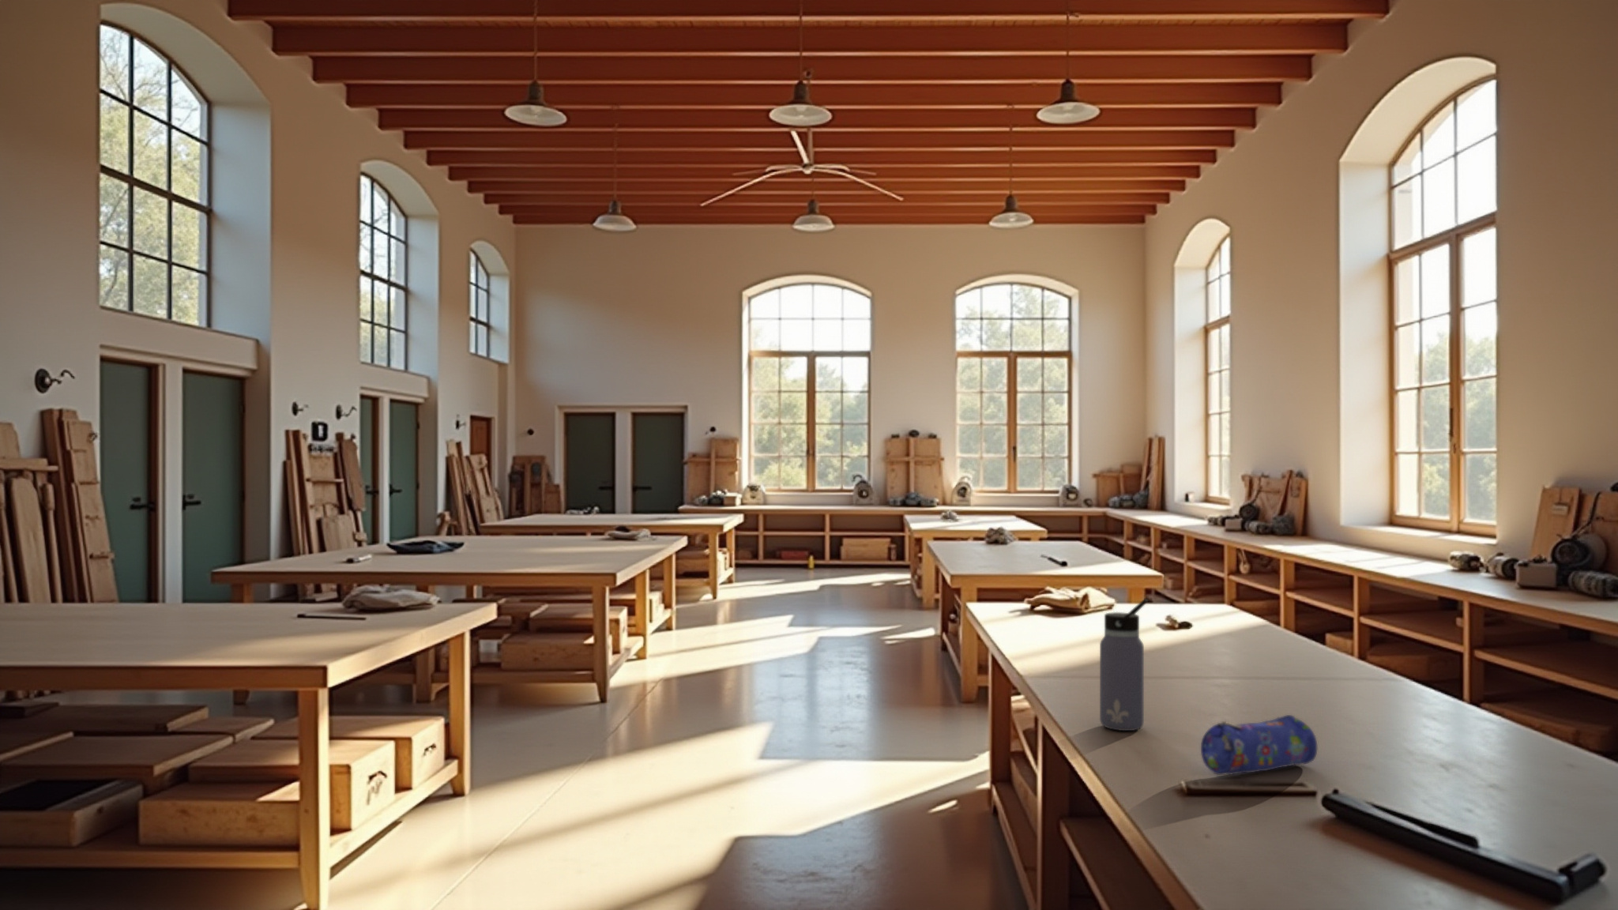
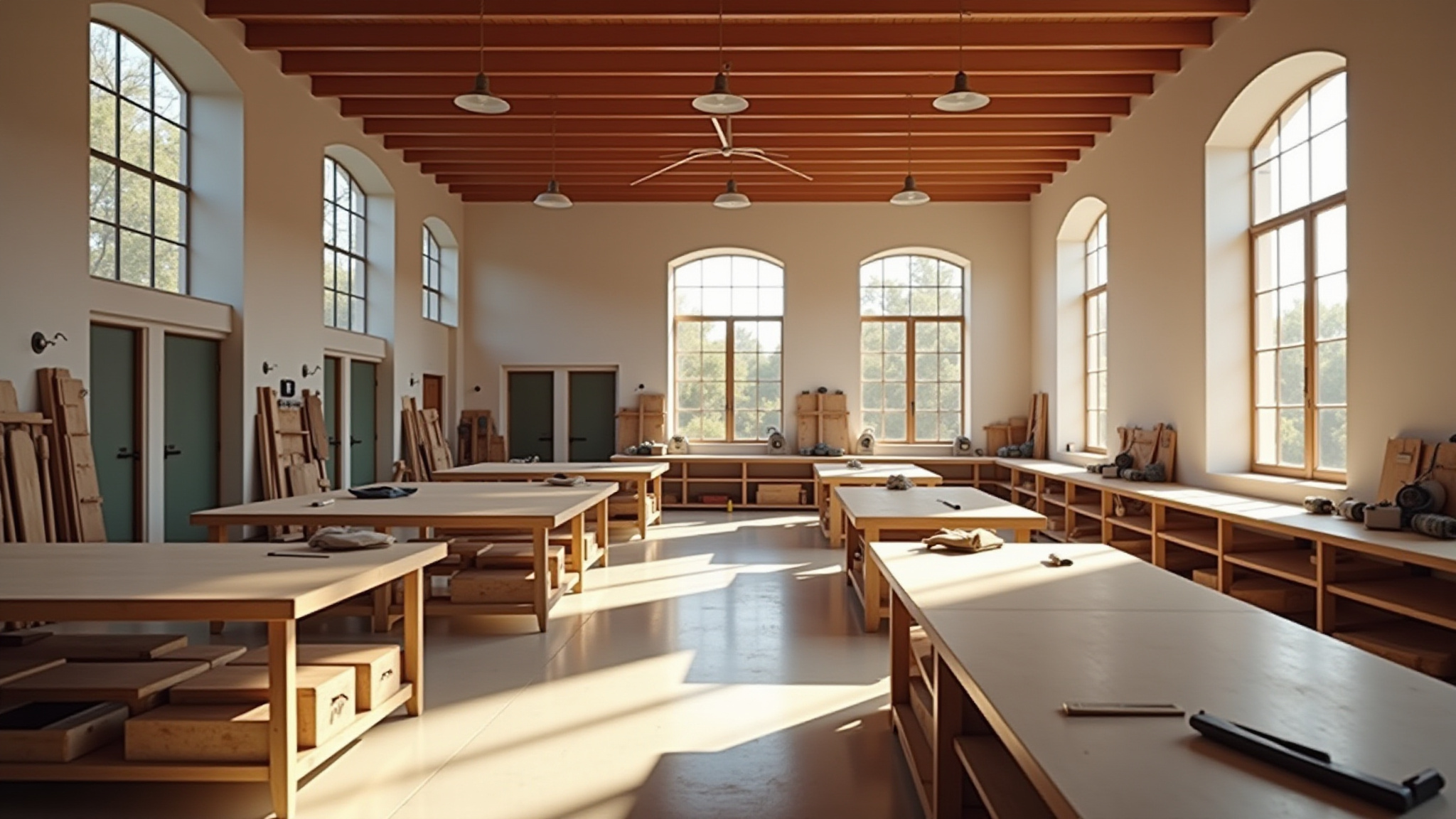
- pencil case (1258, 743)
- water bottle (1123, 662)
